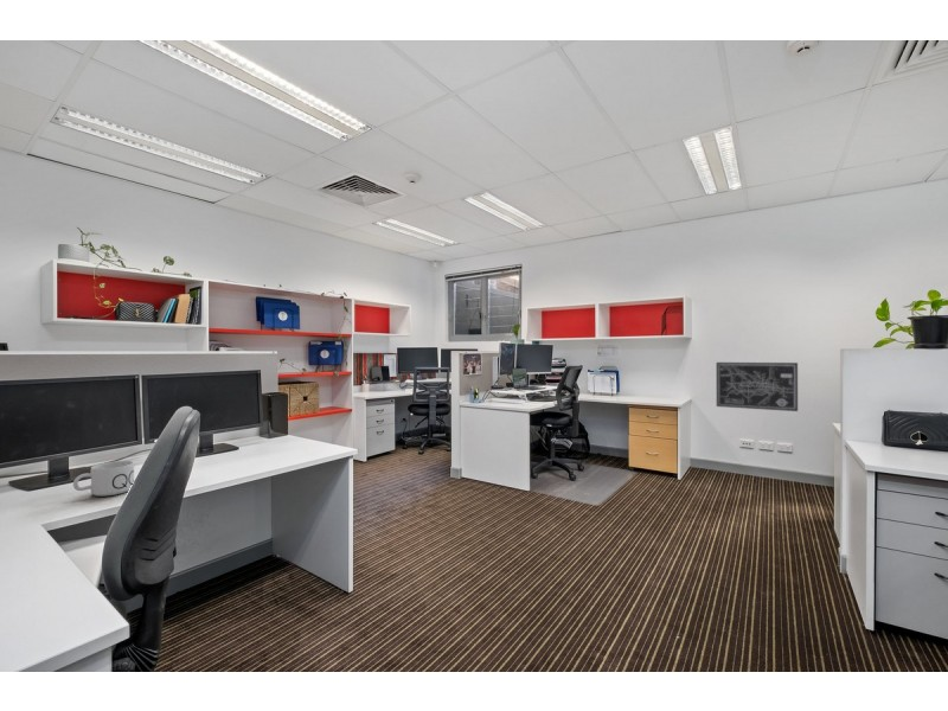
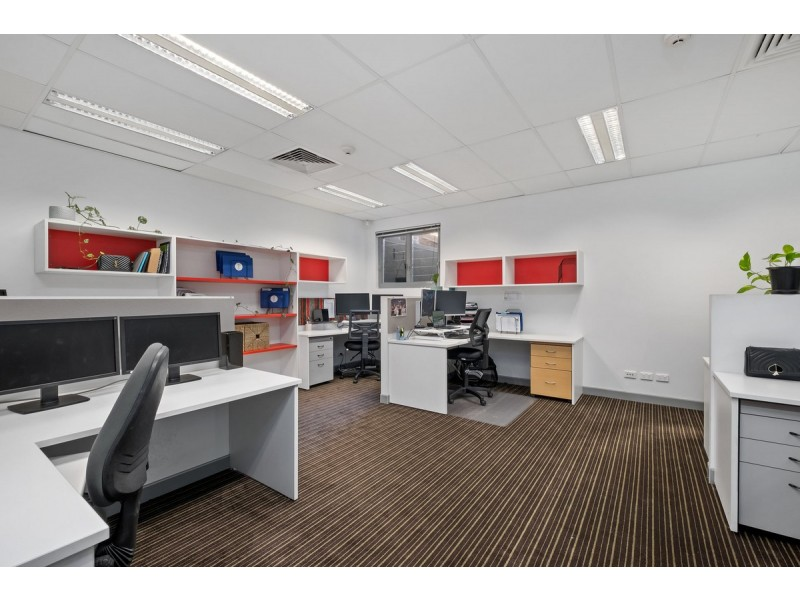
- wall art (755, 385)
- mug (104, 479)
